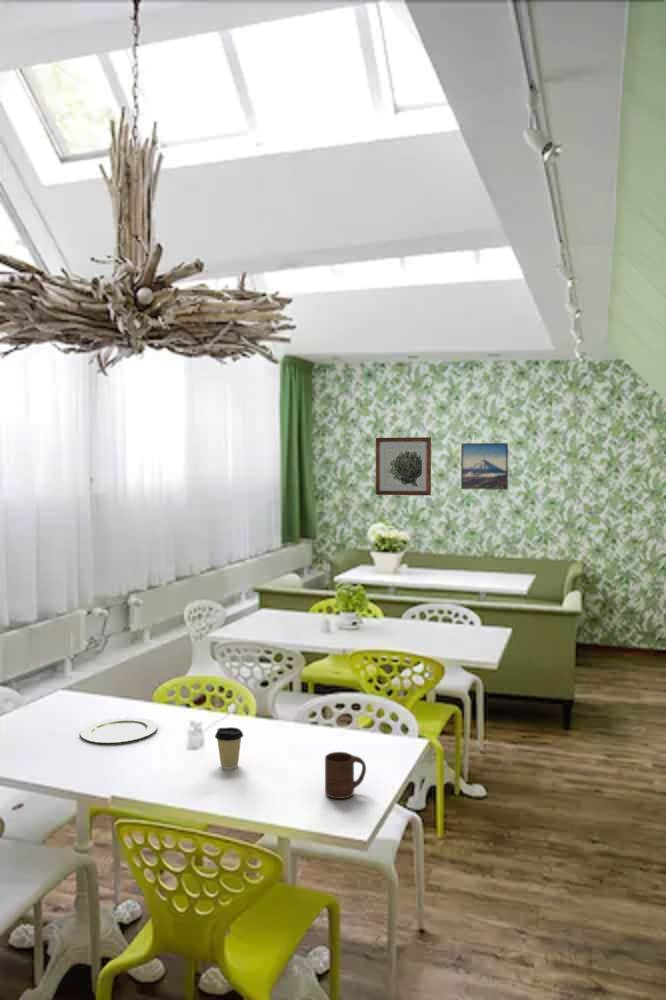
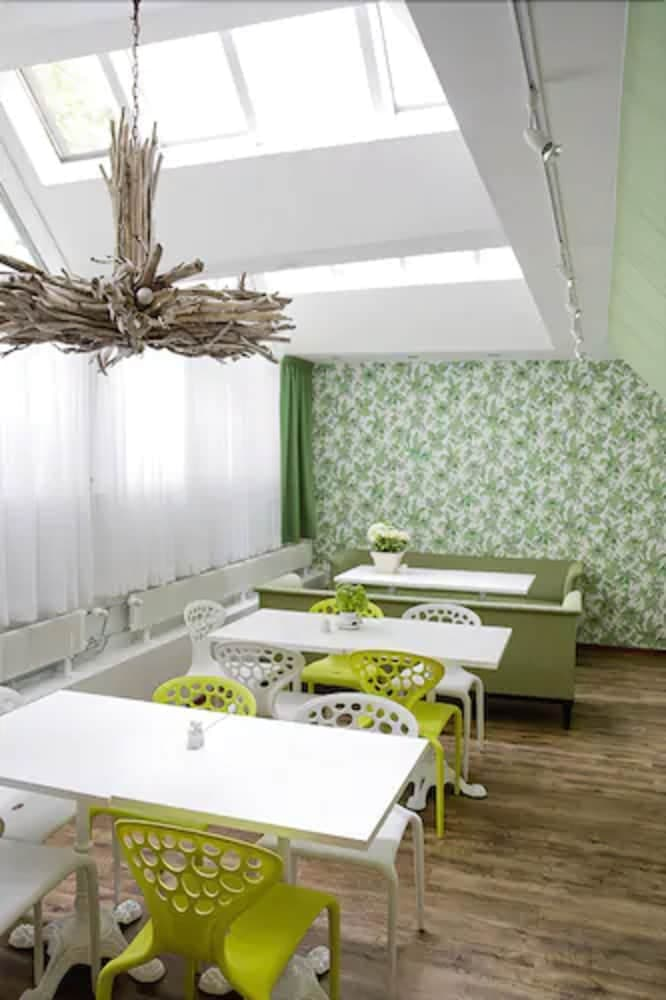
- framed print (484, 466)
- plate (119, 730)
- cup (343, 774)
- wall art (403, 466)
- coffee cup (229, 748)
